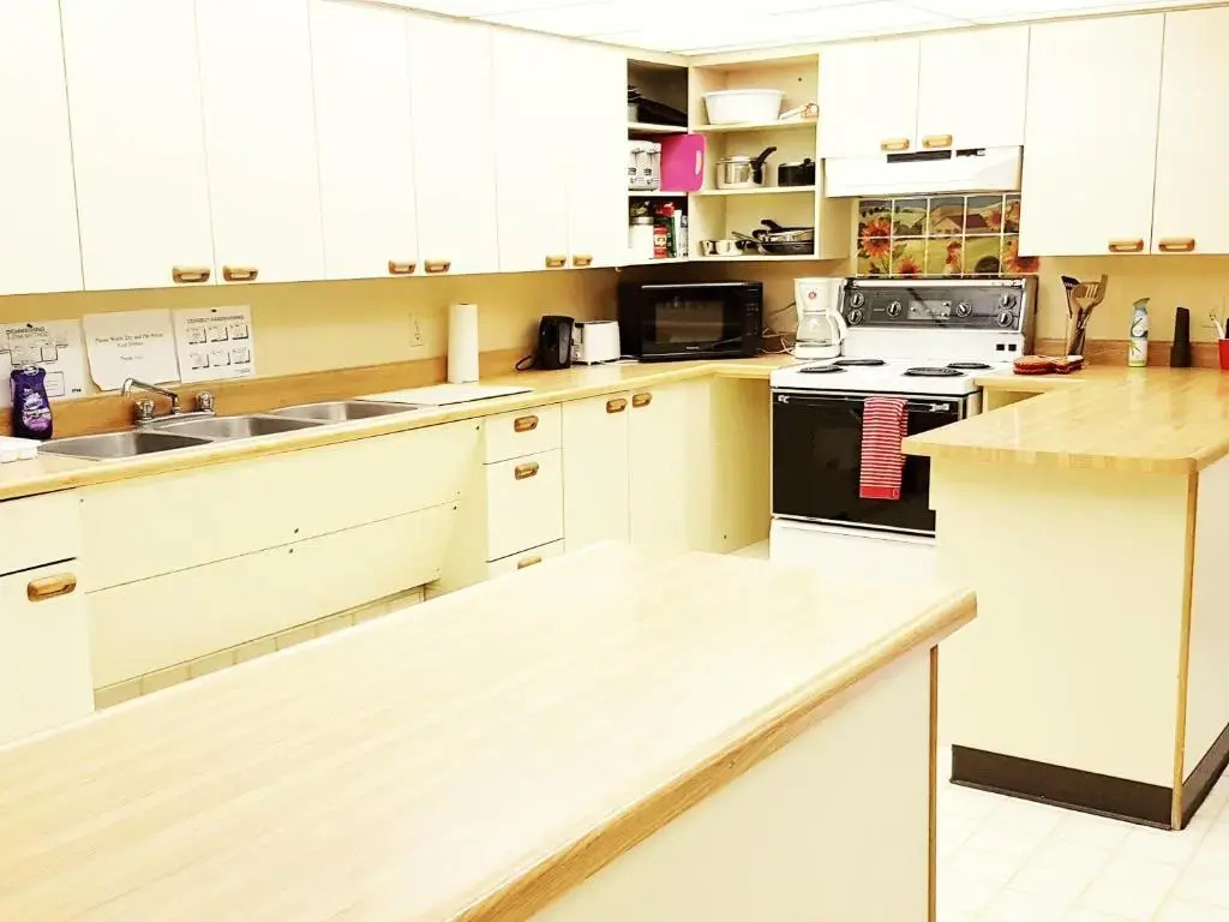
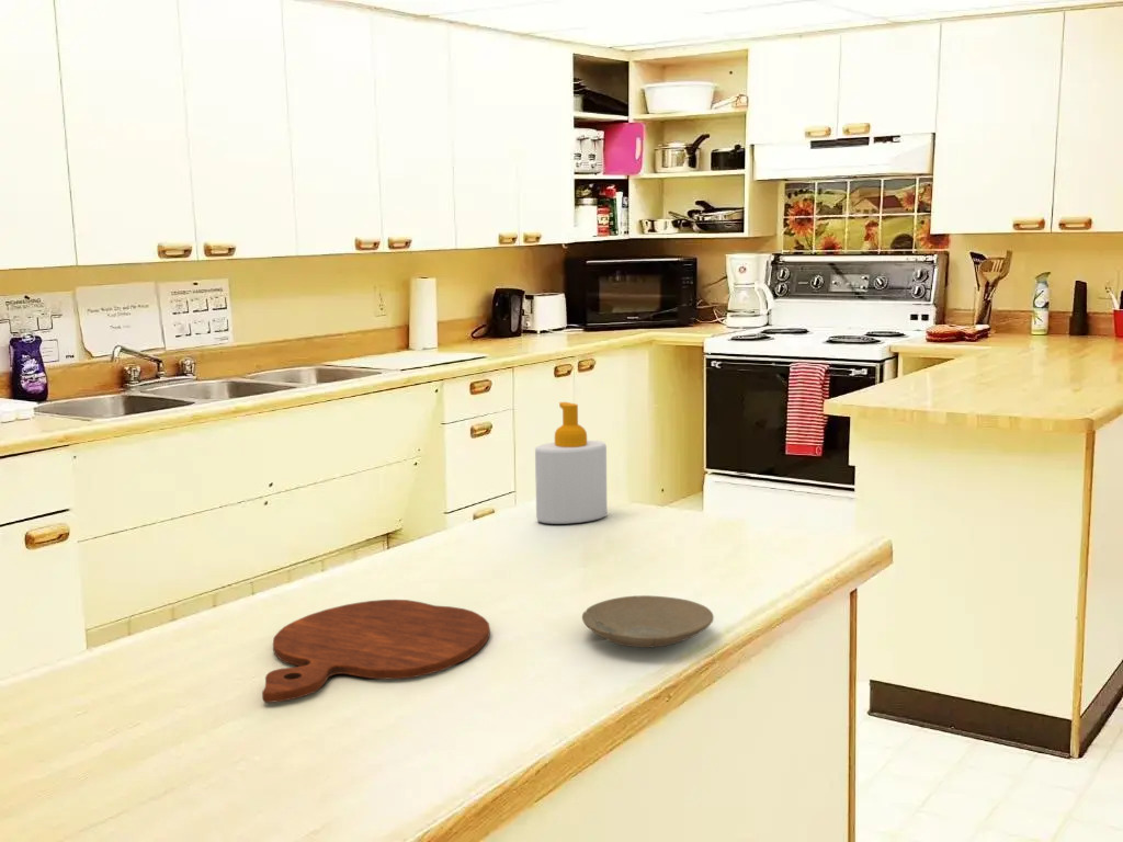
+ cutting board (360, 648)
+ plate (647, 625)
+ soap bottle (570, 462)
